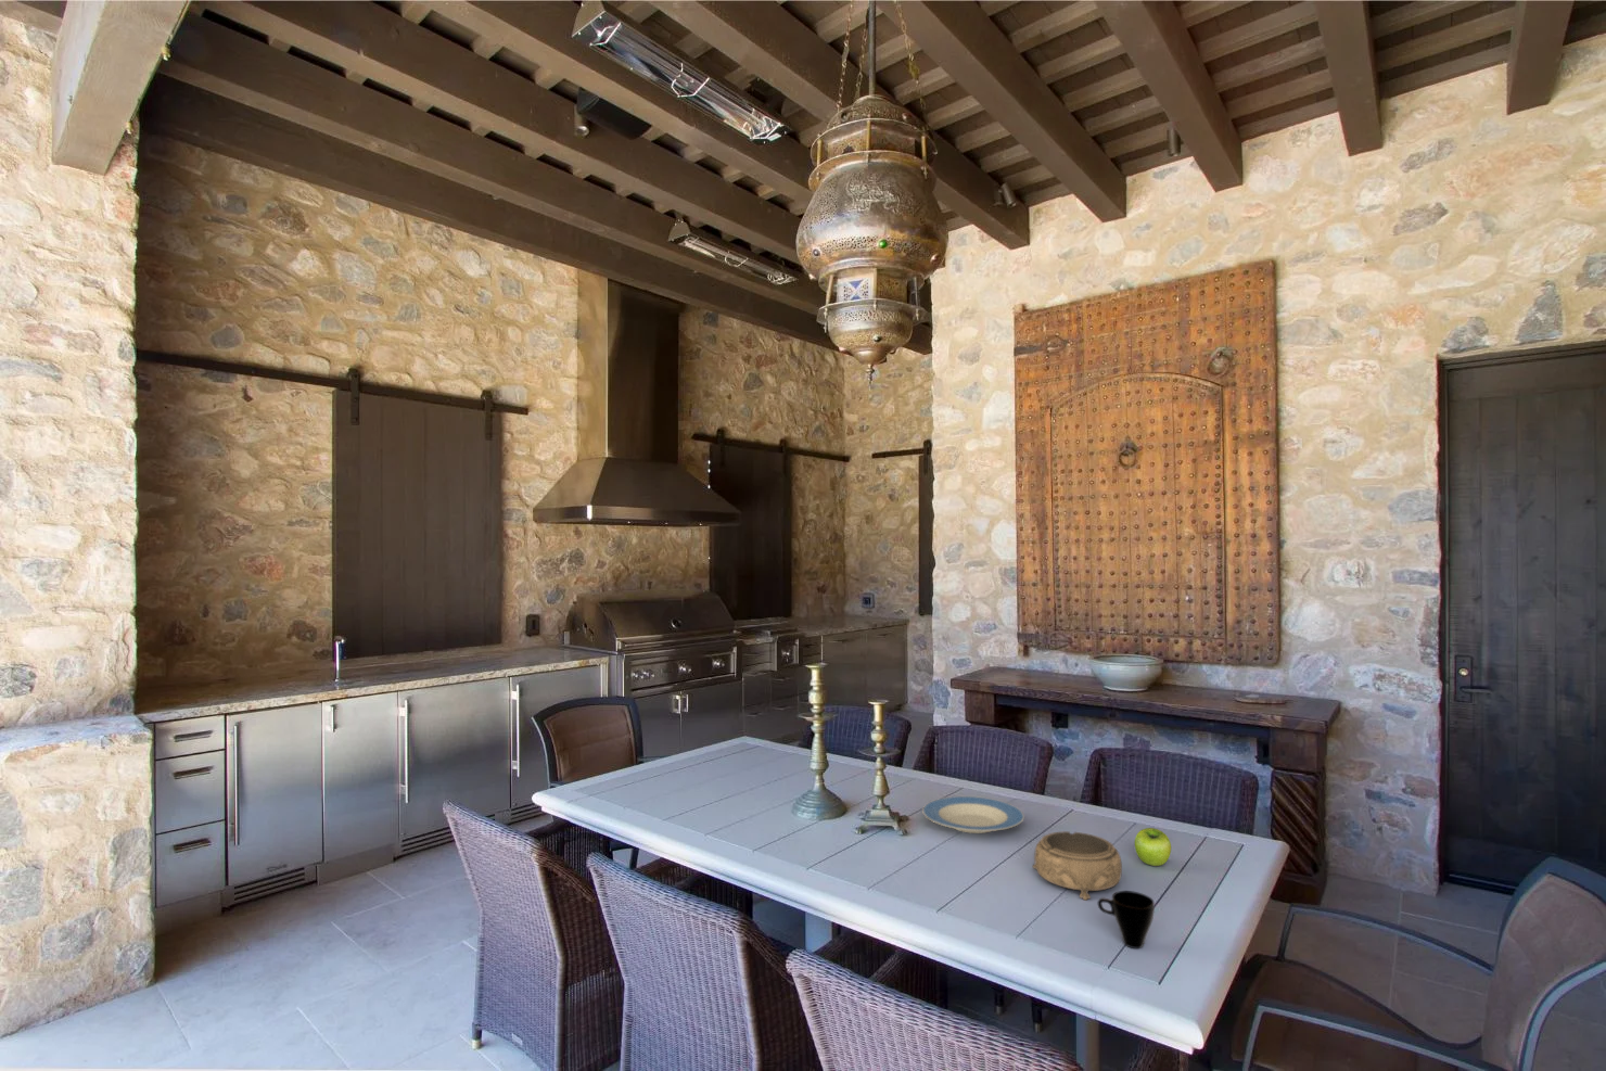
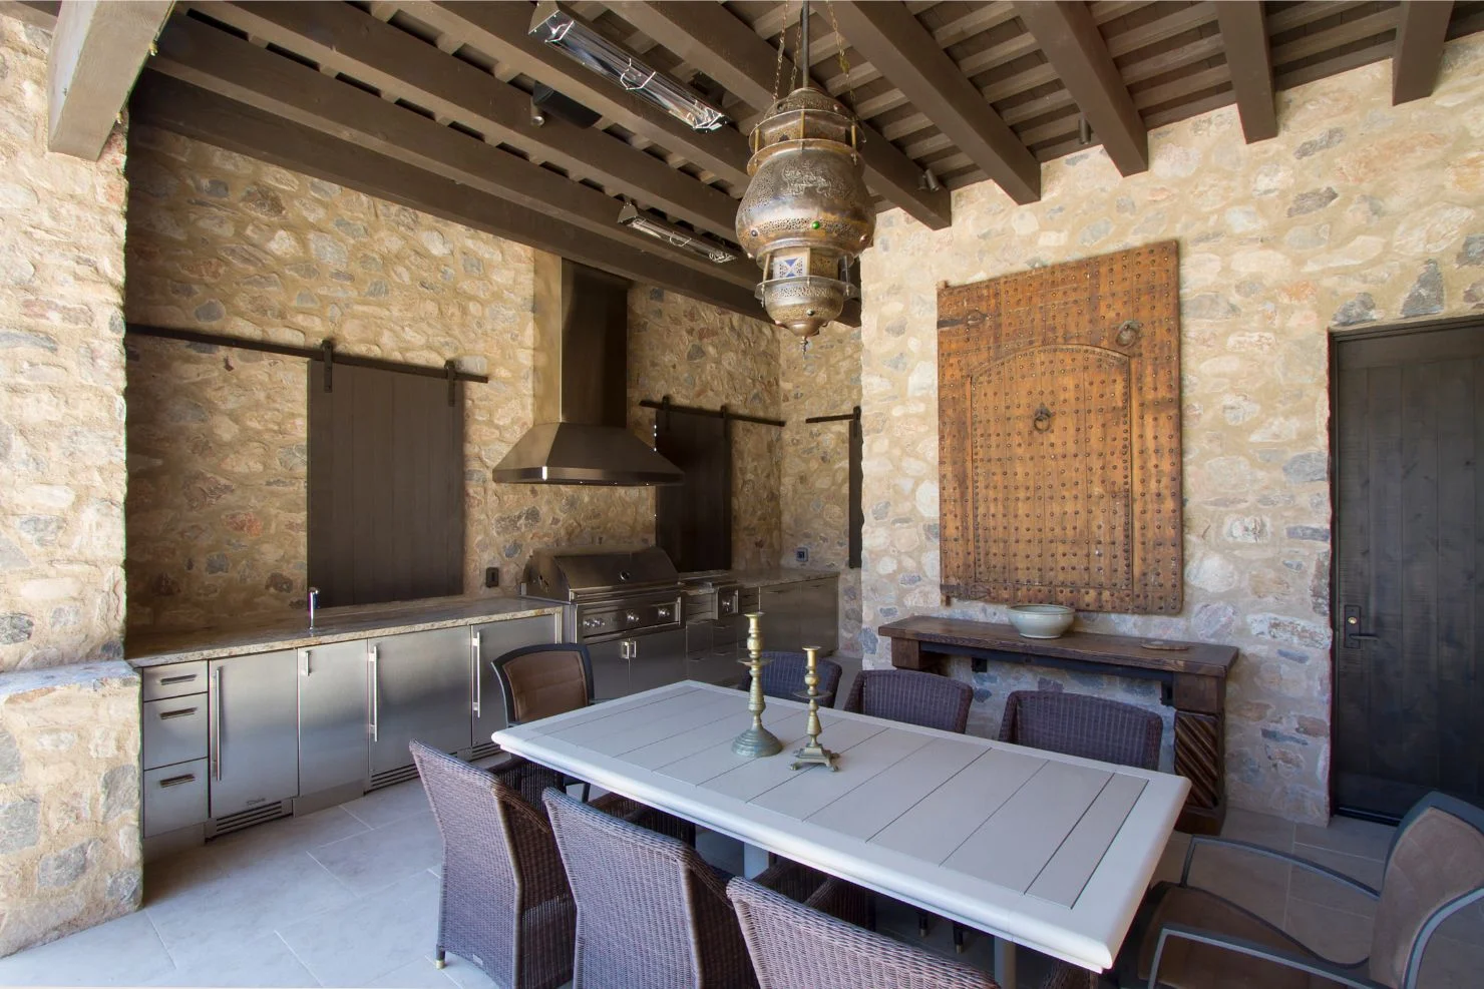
- fruit (1152, 846)
- decorative bowl (1080, 861)
- cup (1126, 919)
- plate (973, 818)
